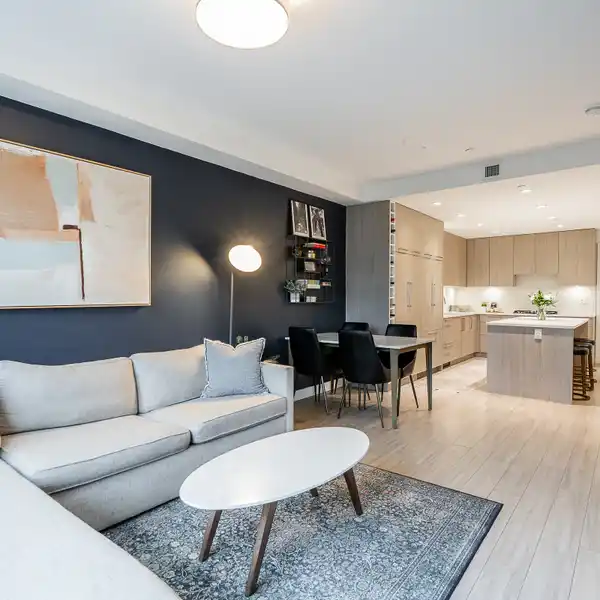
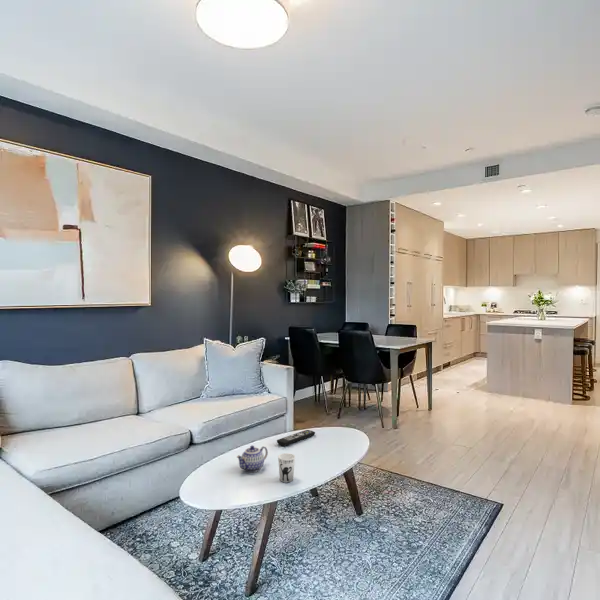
+ remote control (296, 437)
+ teapot (252, 457)
+ cup (286, 467)
